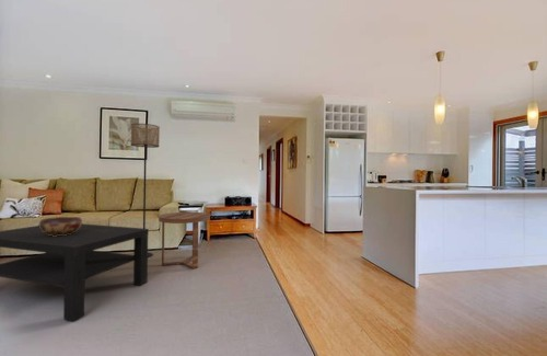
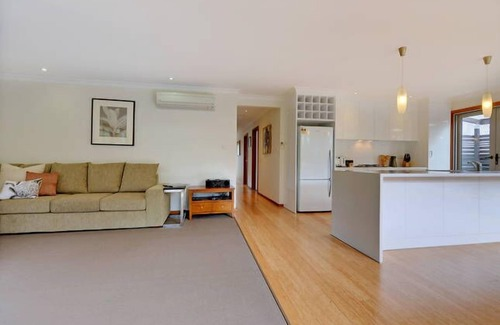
- floor lamp (144, 191)
- coffee table (65, 261)
- side table (193, 239)
- decorative bowl (61, 226)
